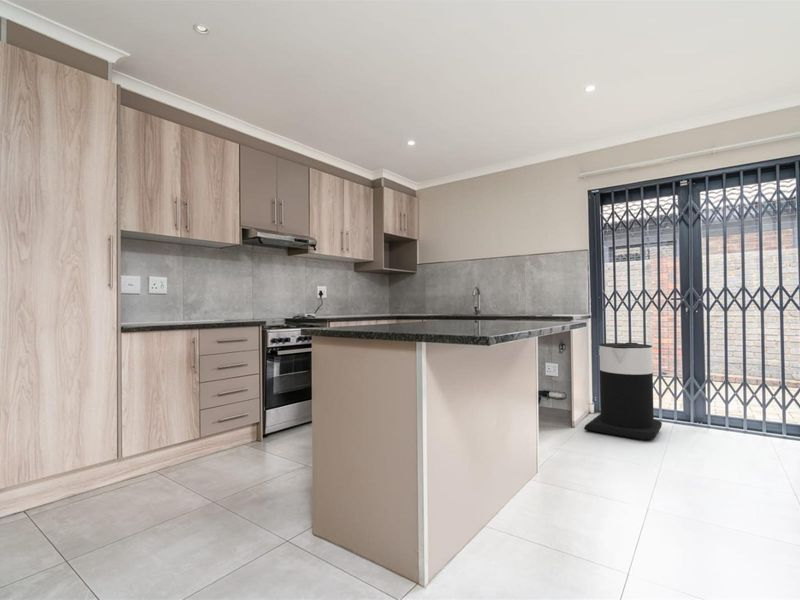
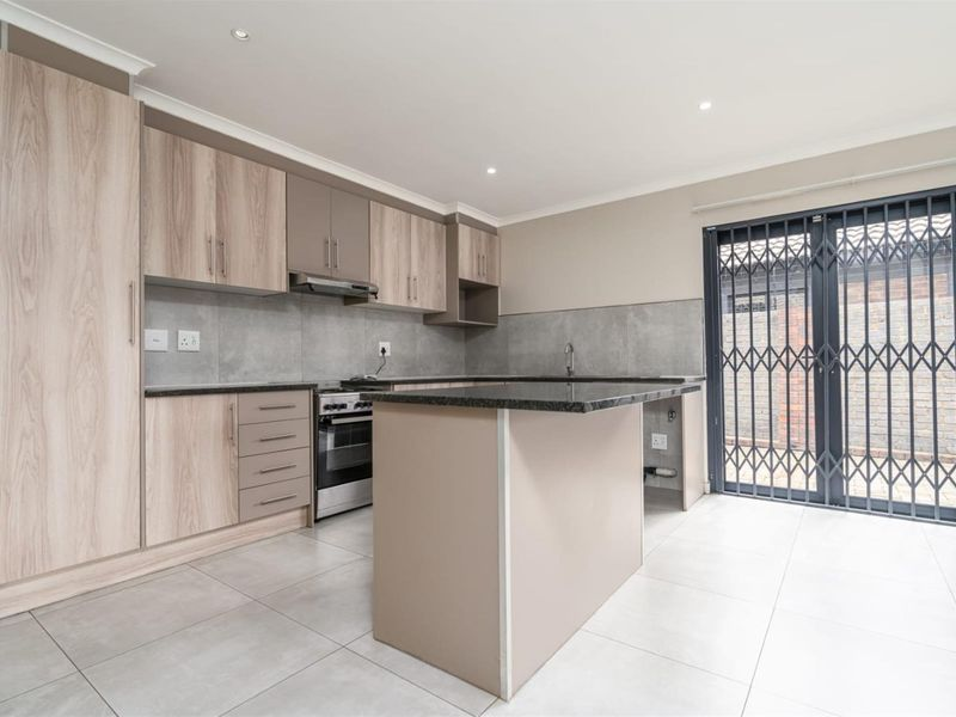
- trash can (623, 386)
